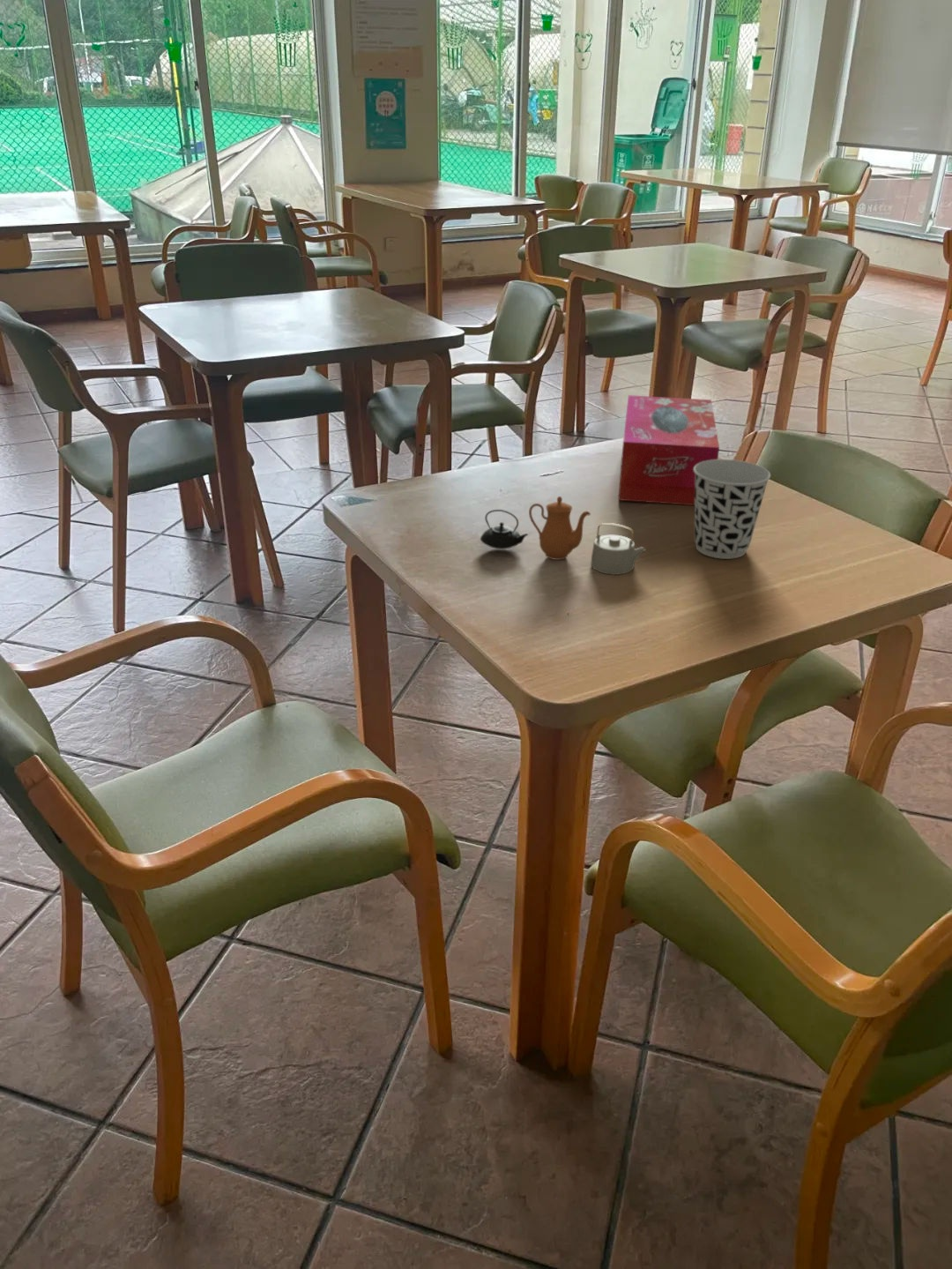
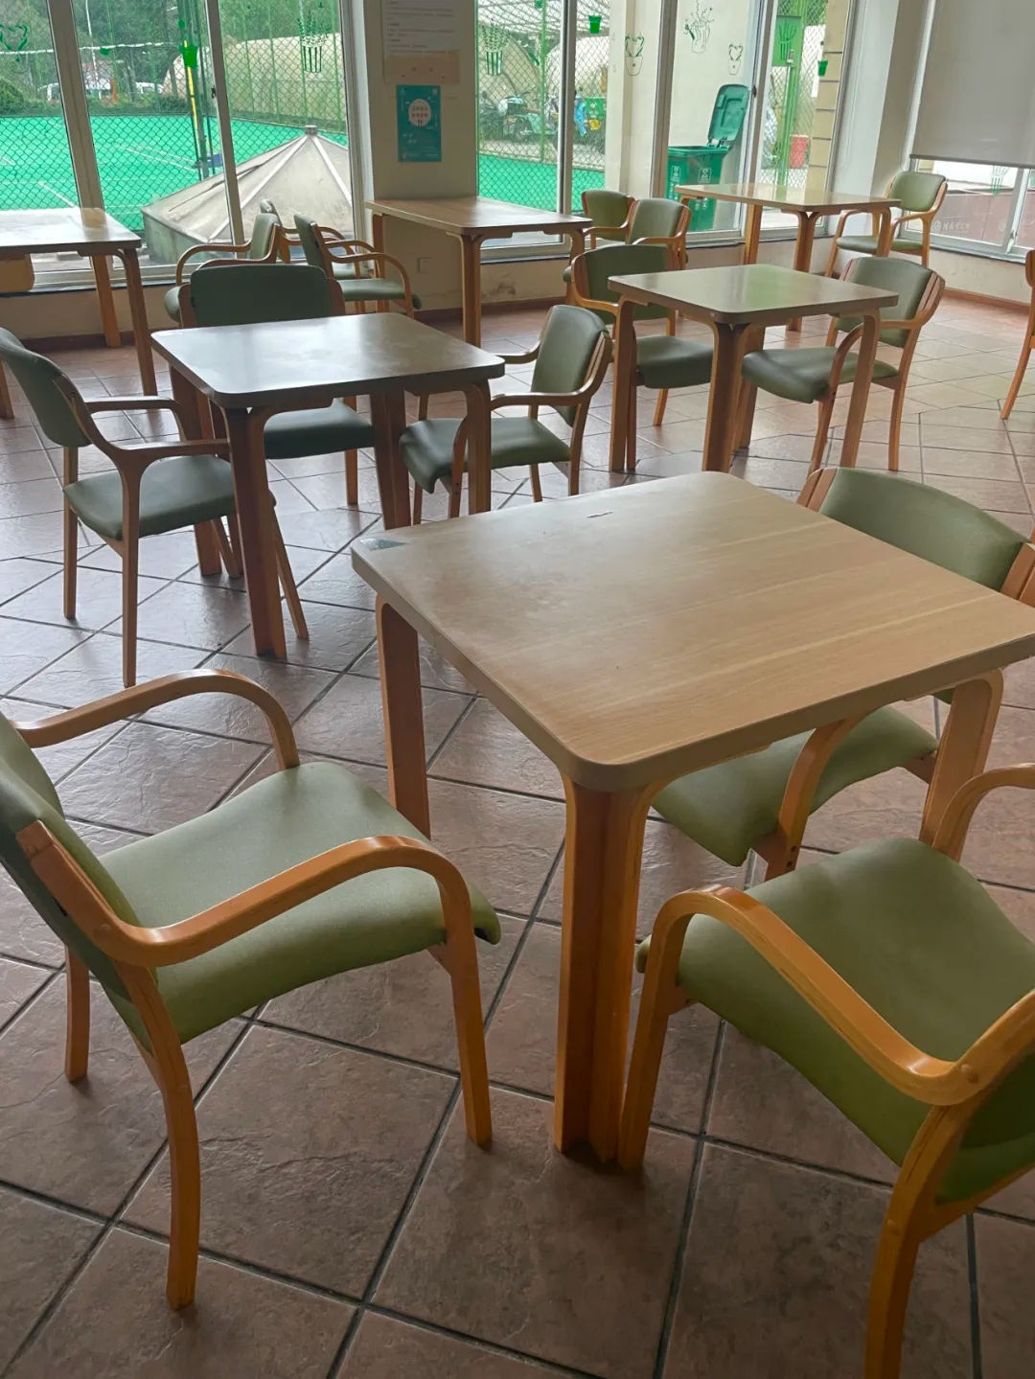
- cup (725, 511)
- teapot (562, 526)
- tissue box (666, 447)
